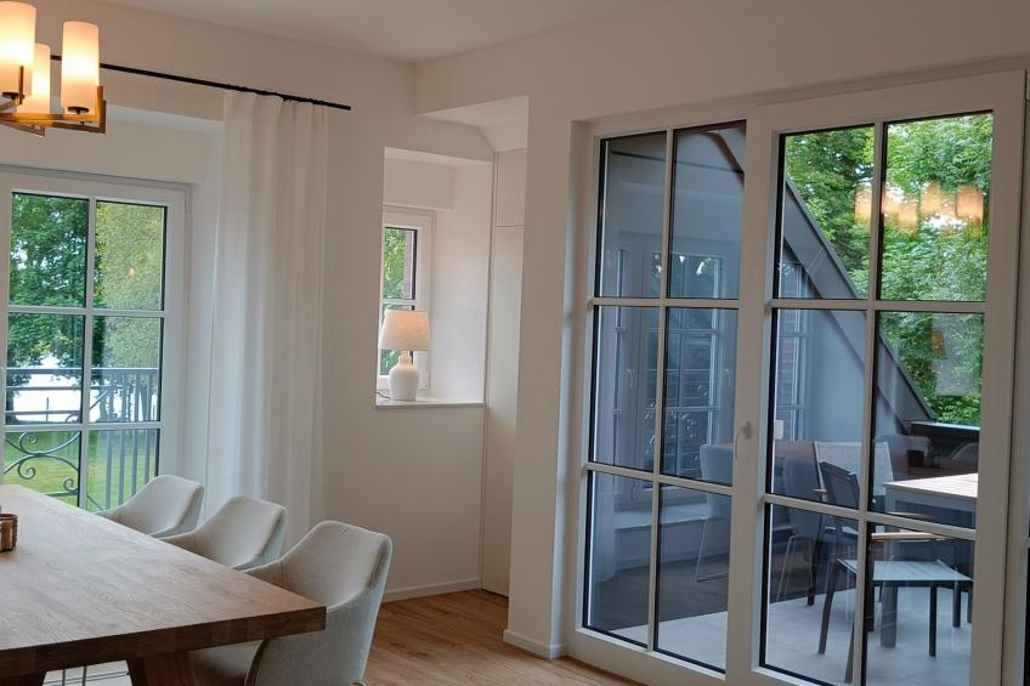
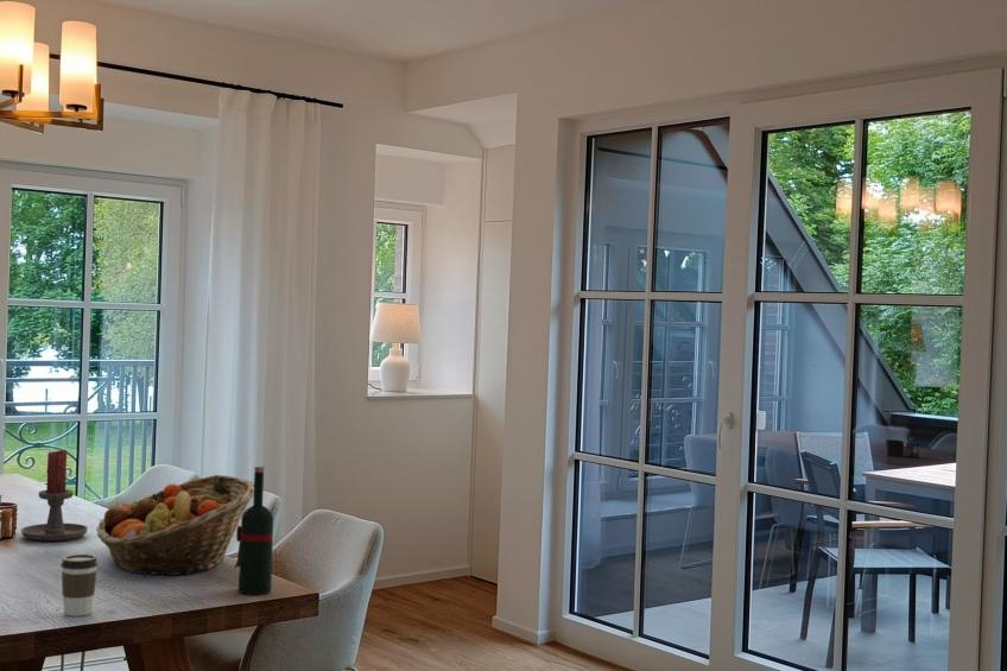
+ fruit basket (177, 521)
+ candle holder (55, 492)
+ coffee cup (78, 584)
+ wine bottle (253, 527)
